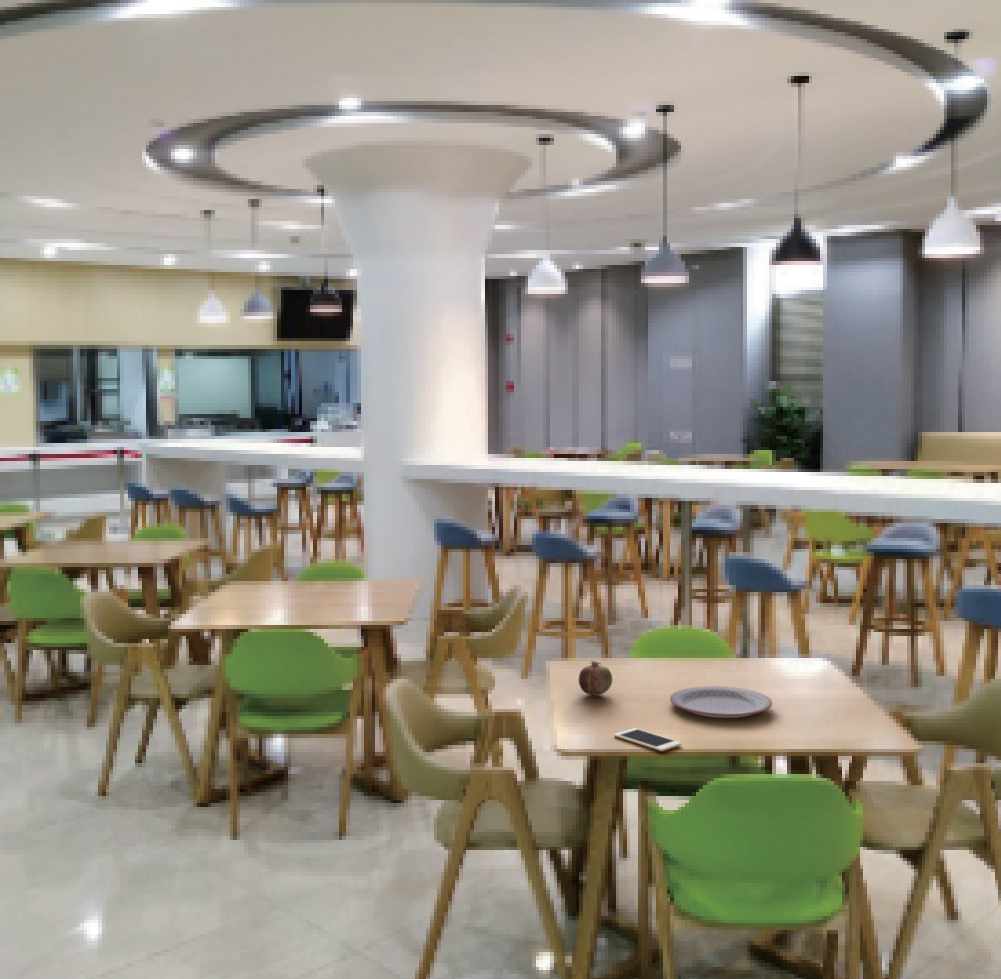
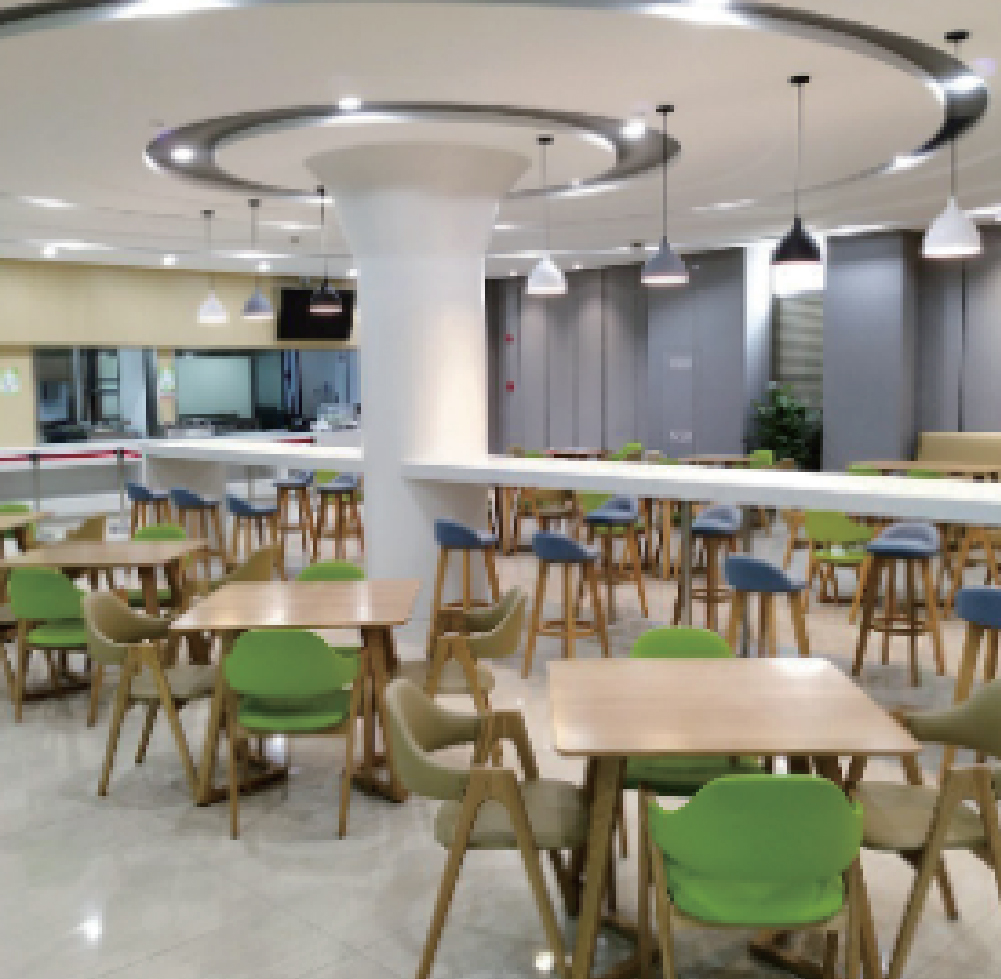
- plate (720, 703)
- fruit (595, 678)
- cell phone (647, 739)
